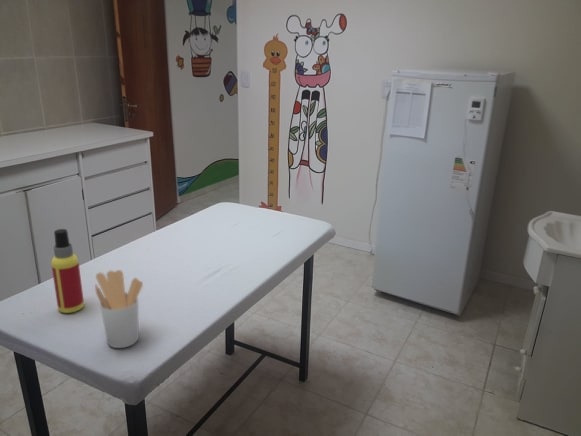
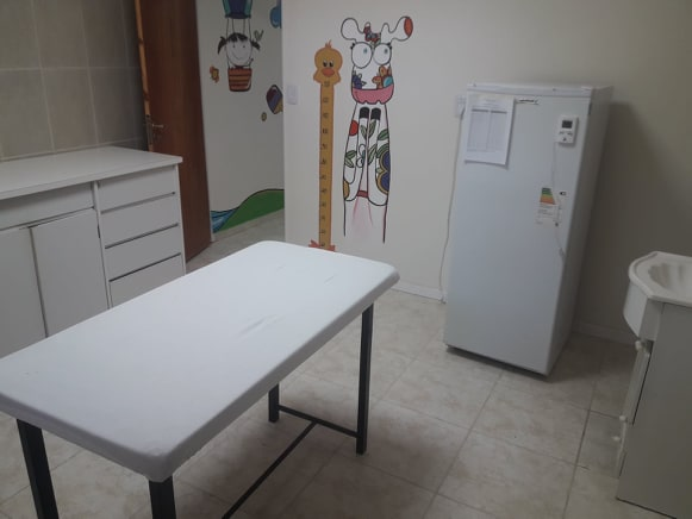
- utensil holder (117, 306)
- spray bottle (66, 270)
